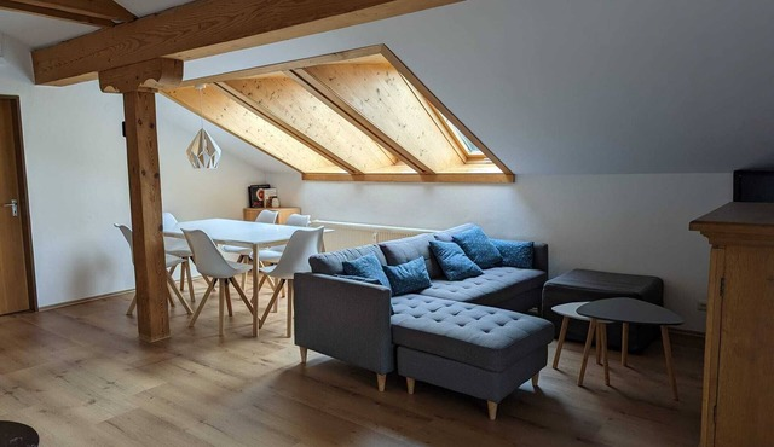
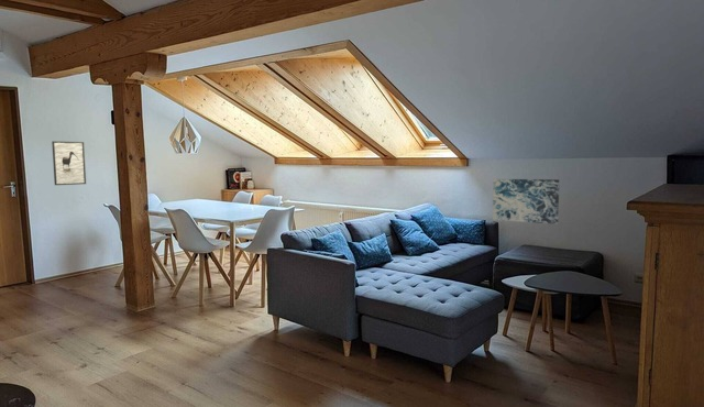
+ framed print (69, 163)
+ wall art (525, 200)
